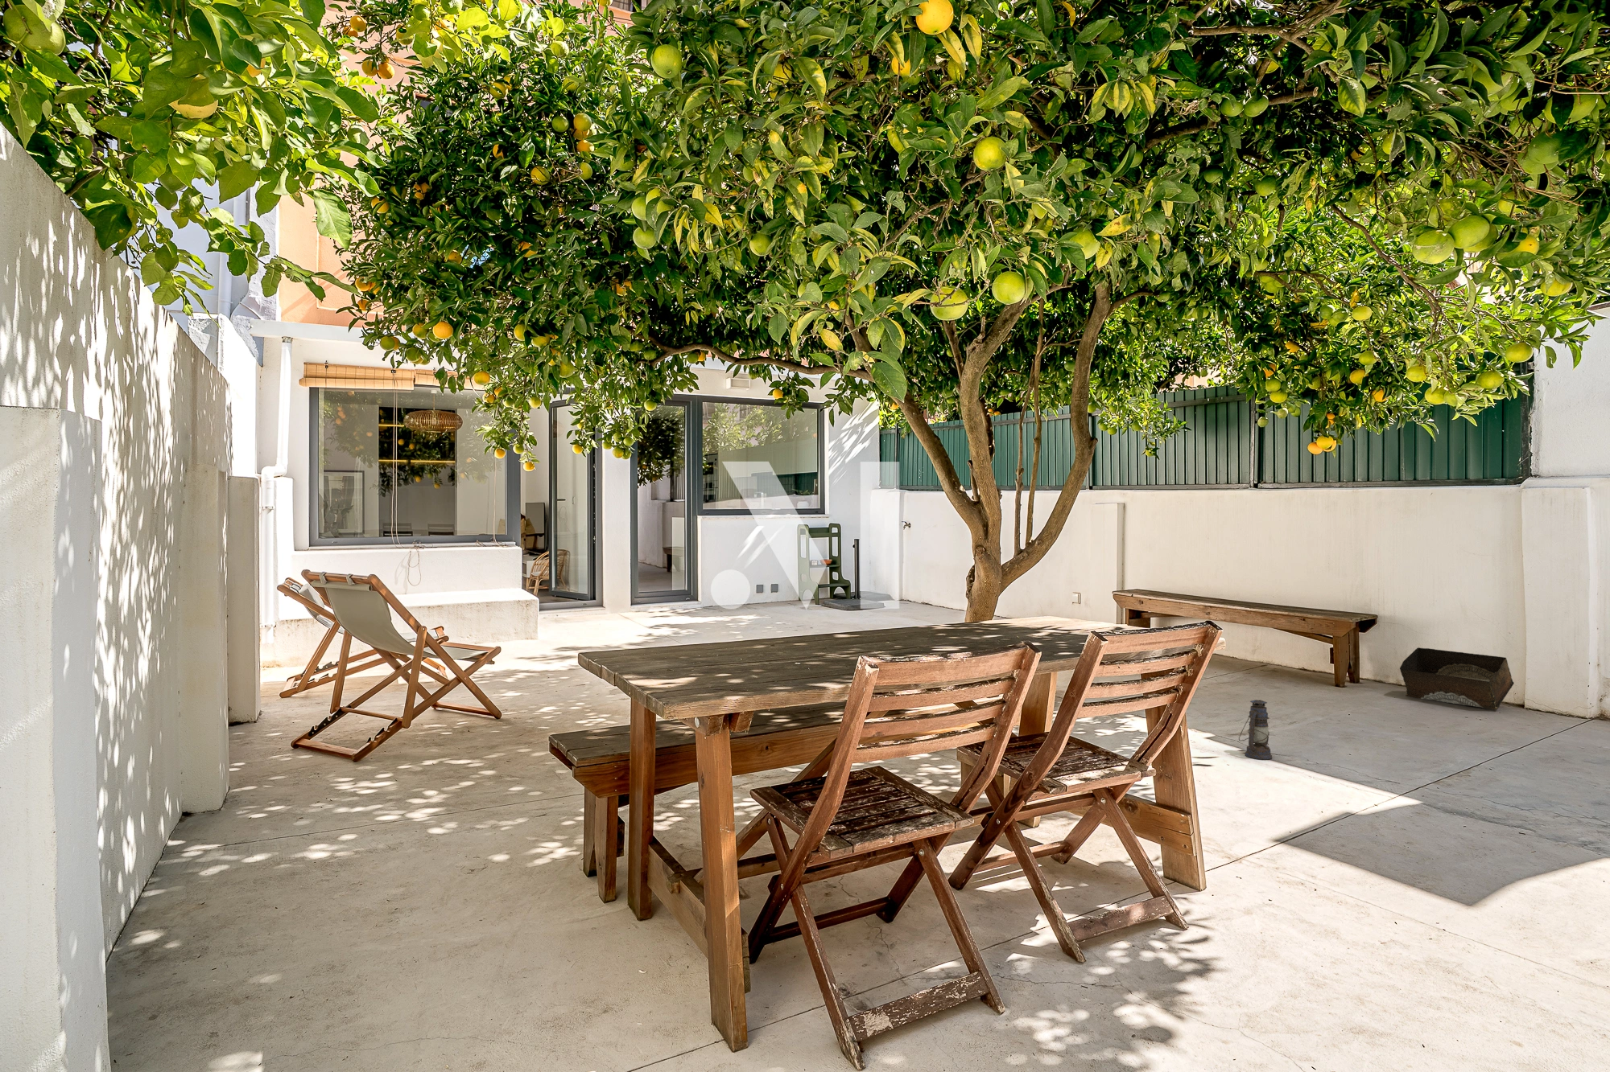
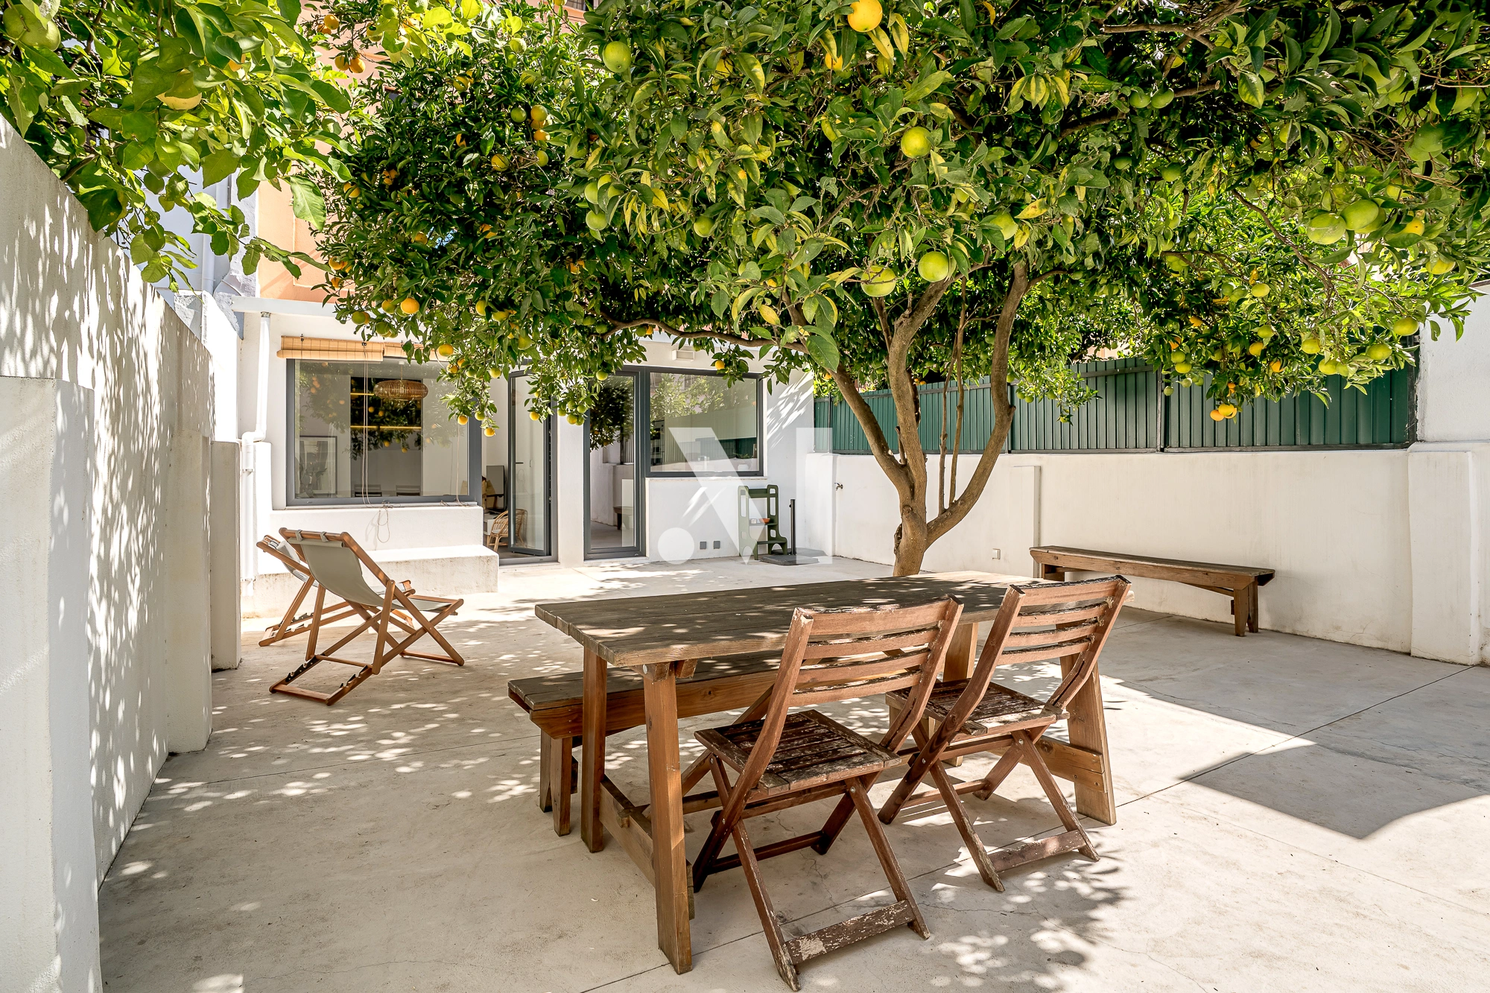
- storage bin (1456, 677)
- lantern (1257, 727)
